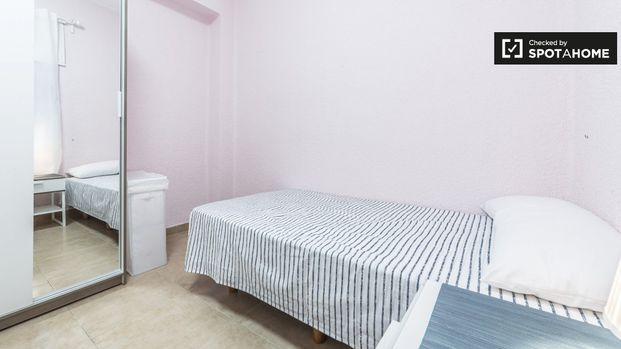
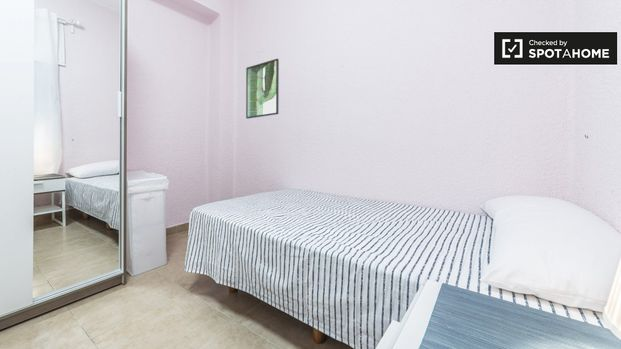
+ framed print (261, 89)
